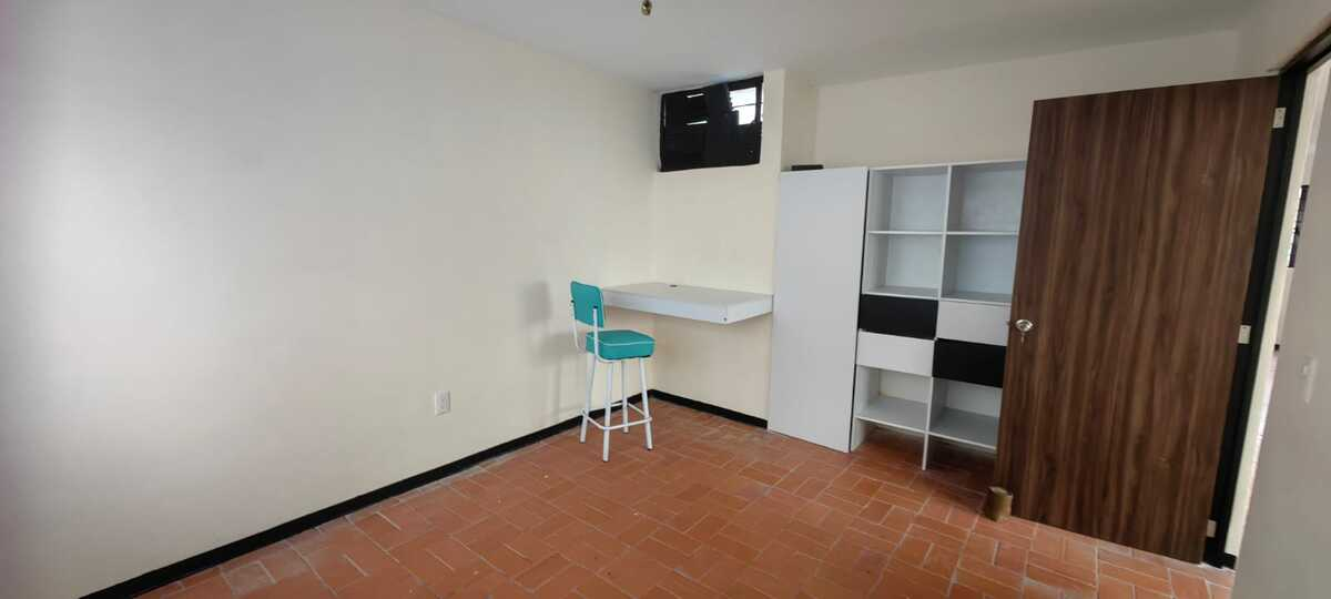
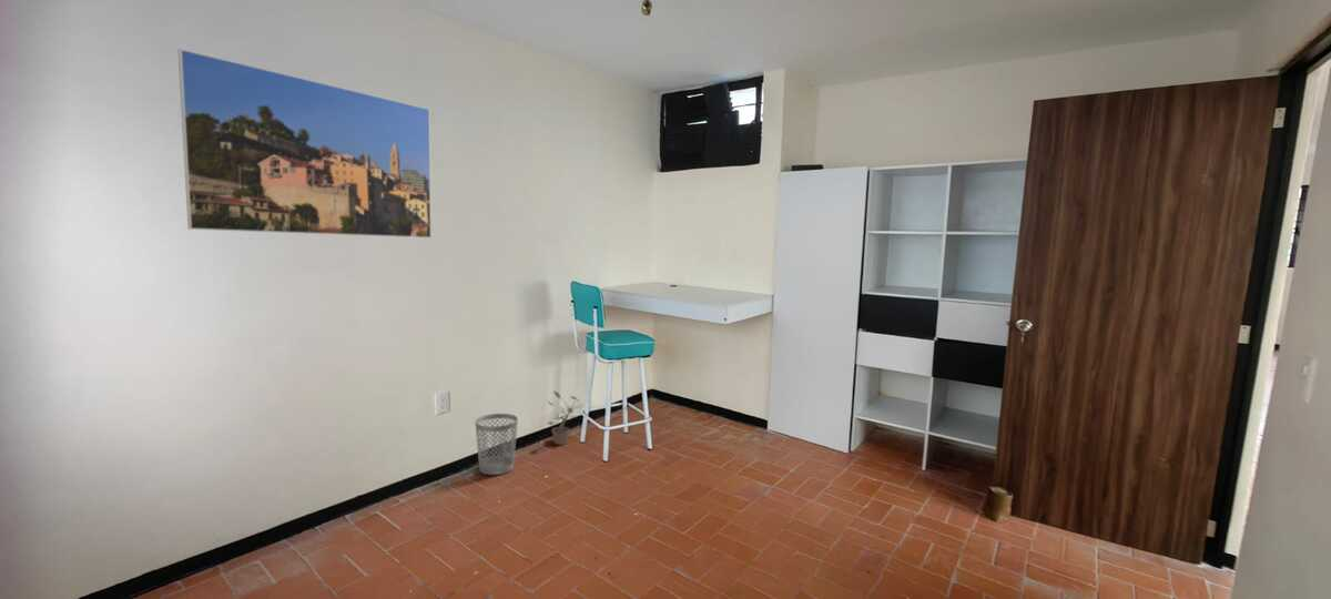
+ potted plant (563, 416)
+ wastebasket (497, 444)
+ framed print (326, 160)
